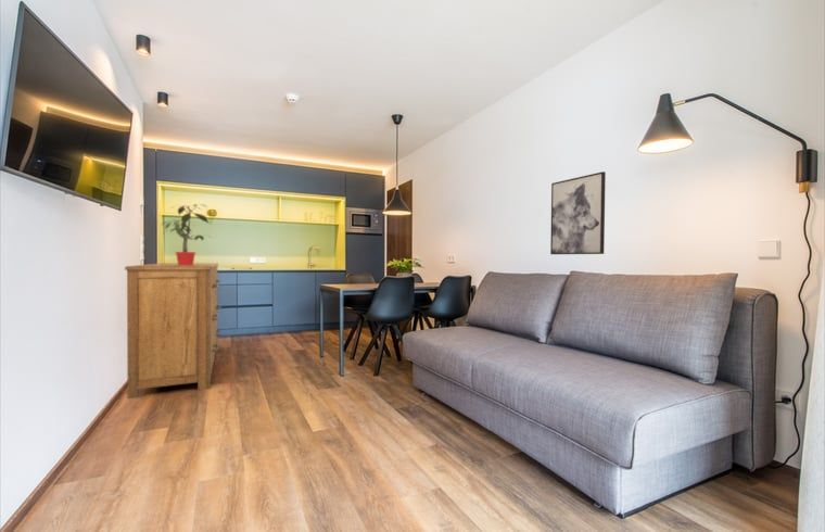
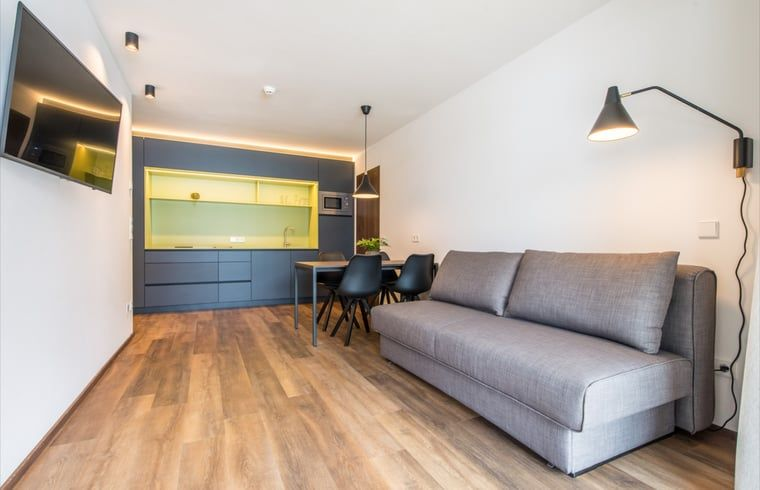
- potted plant (188, 235)
- wall art (575, 216)
- dresser (185, 315)
